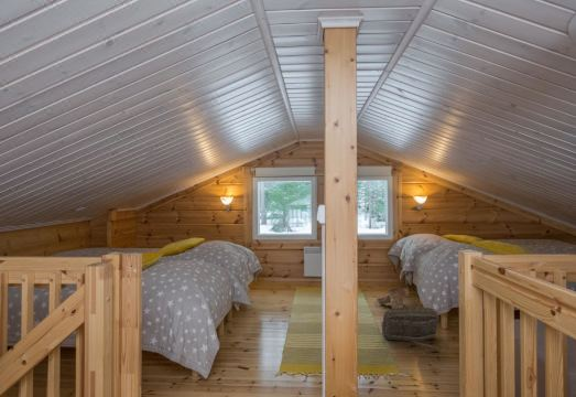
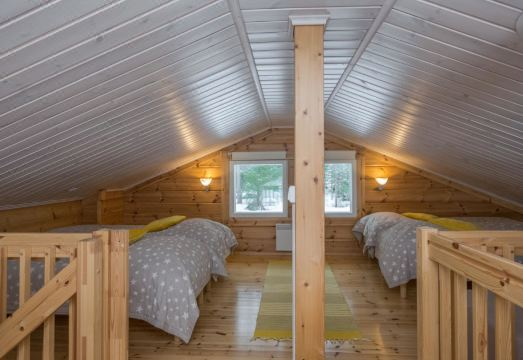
- boots (392, 296)
- backpack (409, 323)
